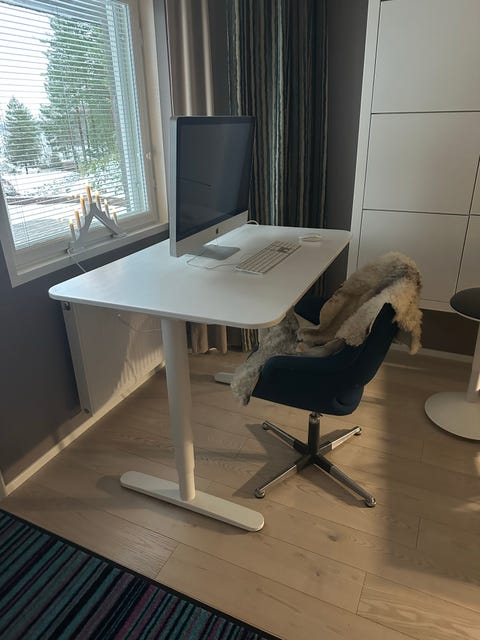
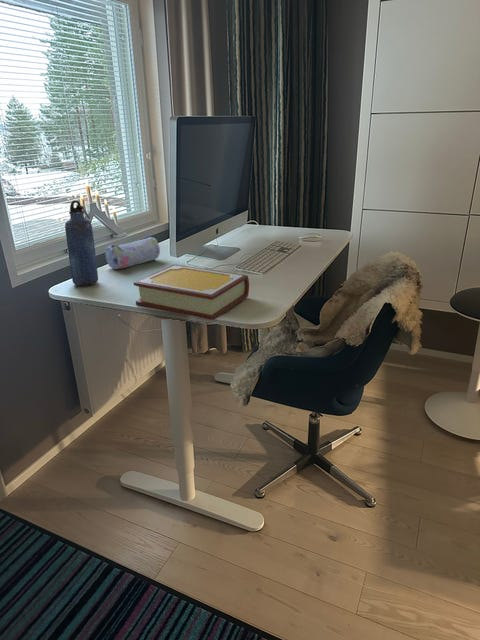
+ book (192, 289)
+ pencil case (133, 252)
+ water bottle (81, 243)
